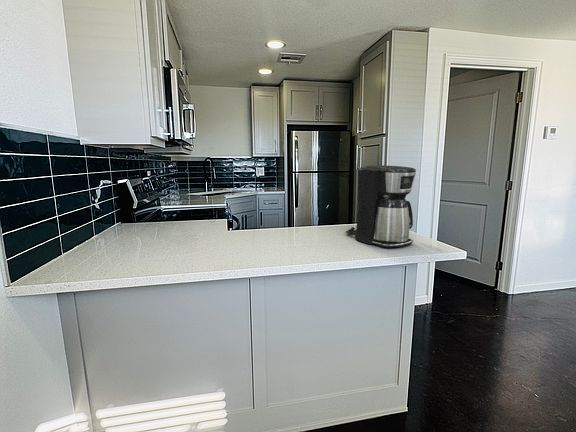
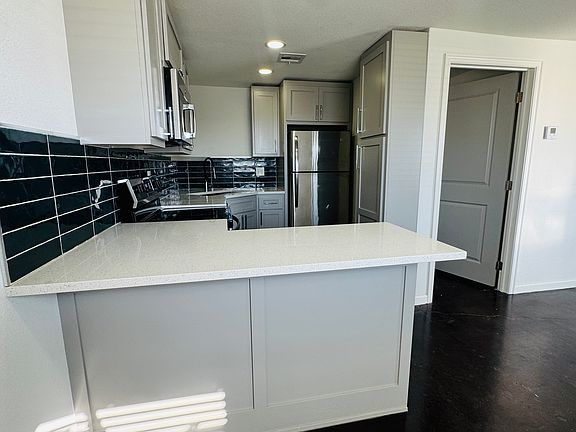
- coffee maker (383, 203)
